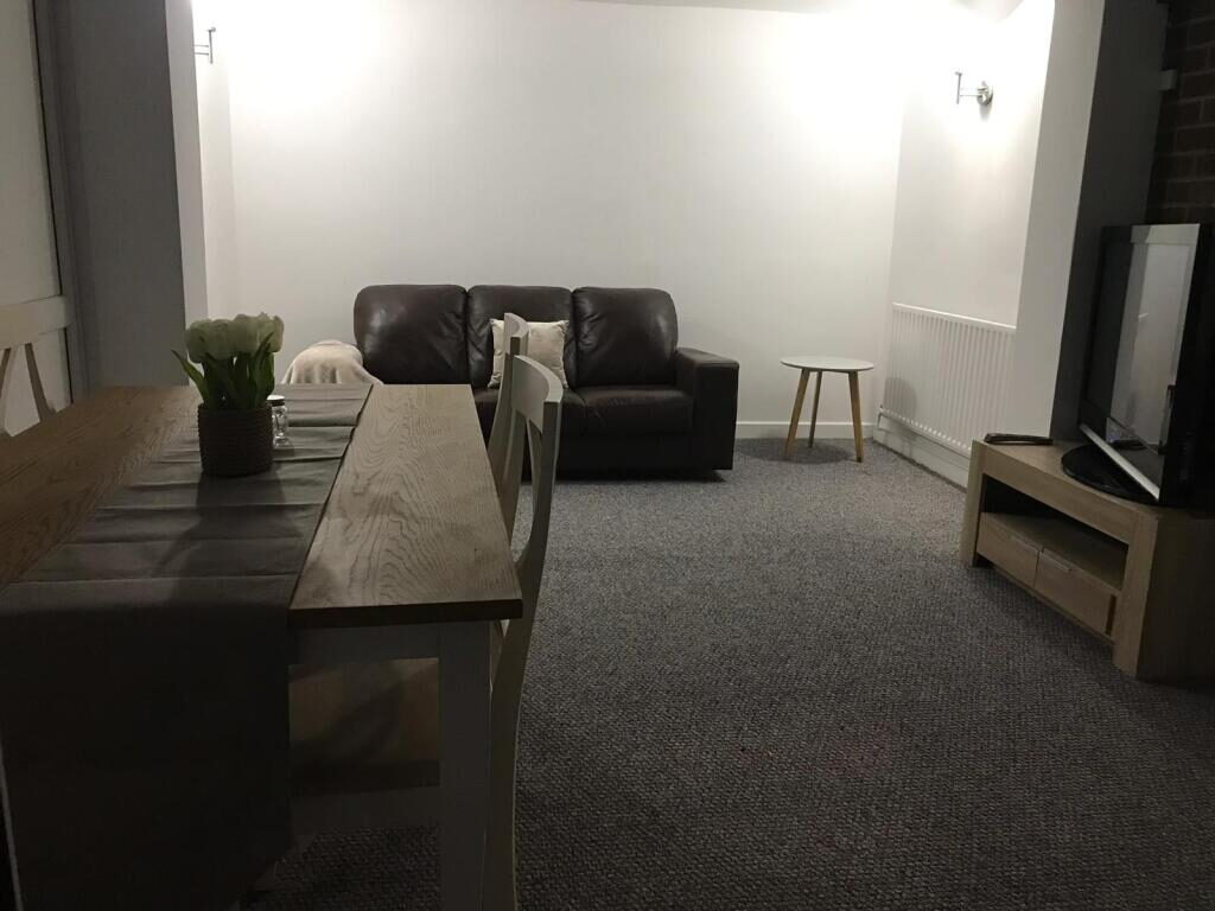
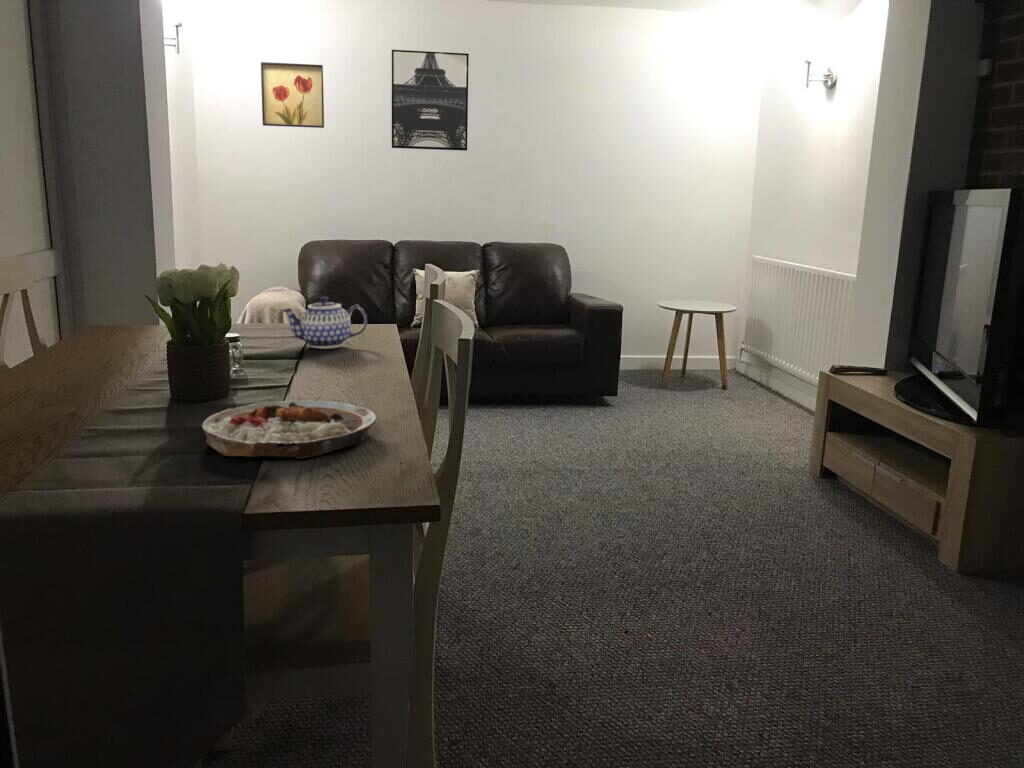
+ wall art (292, 95)
+ plate (291, 421)
+ wall art (429, 101)
+ teapot (325, 321)
